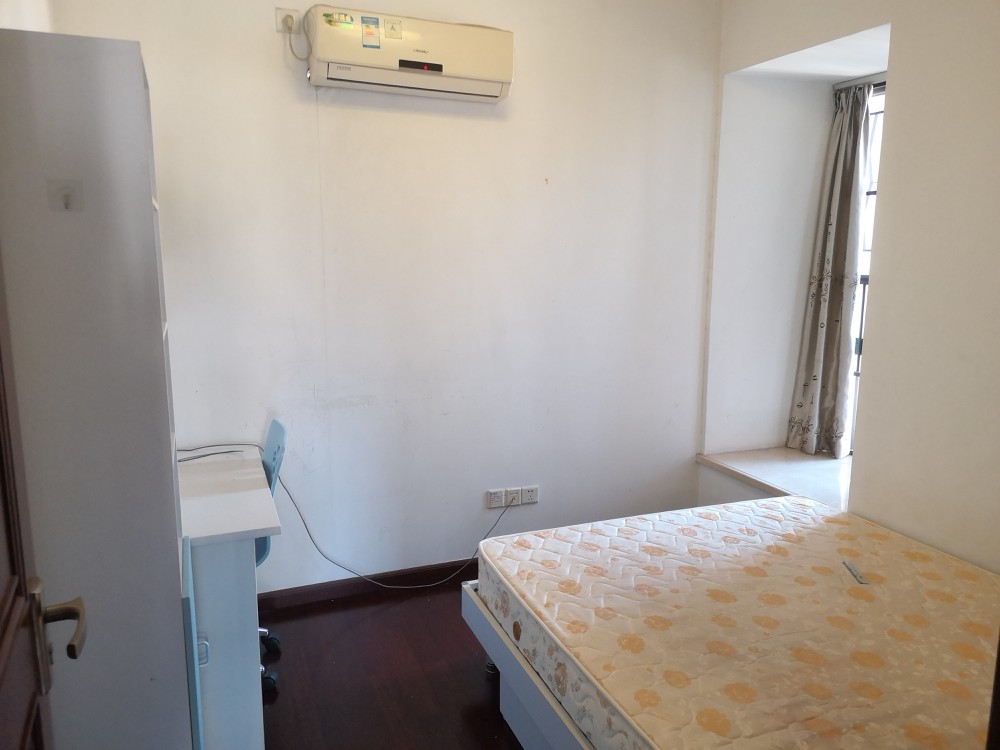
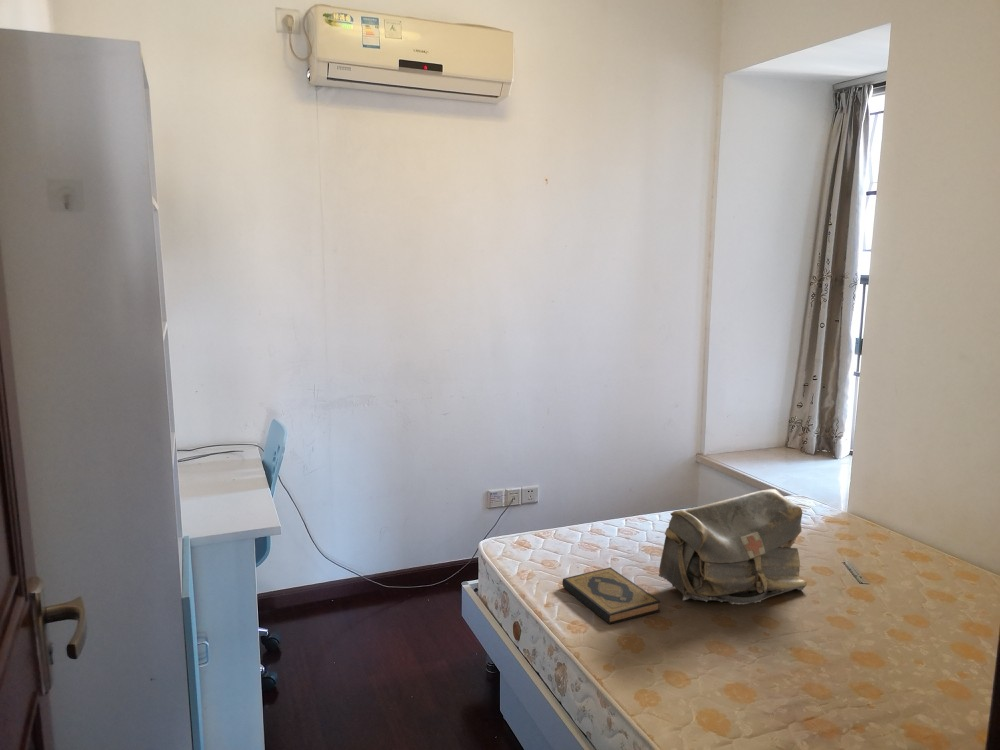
+ hardback book (609, 593)
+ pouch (731, 545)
